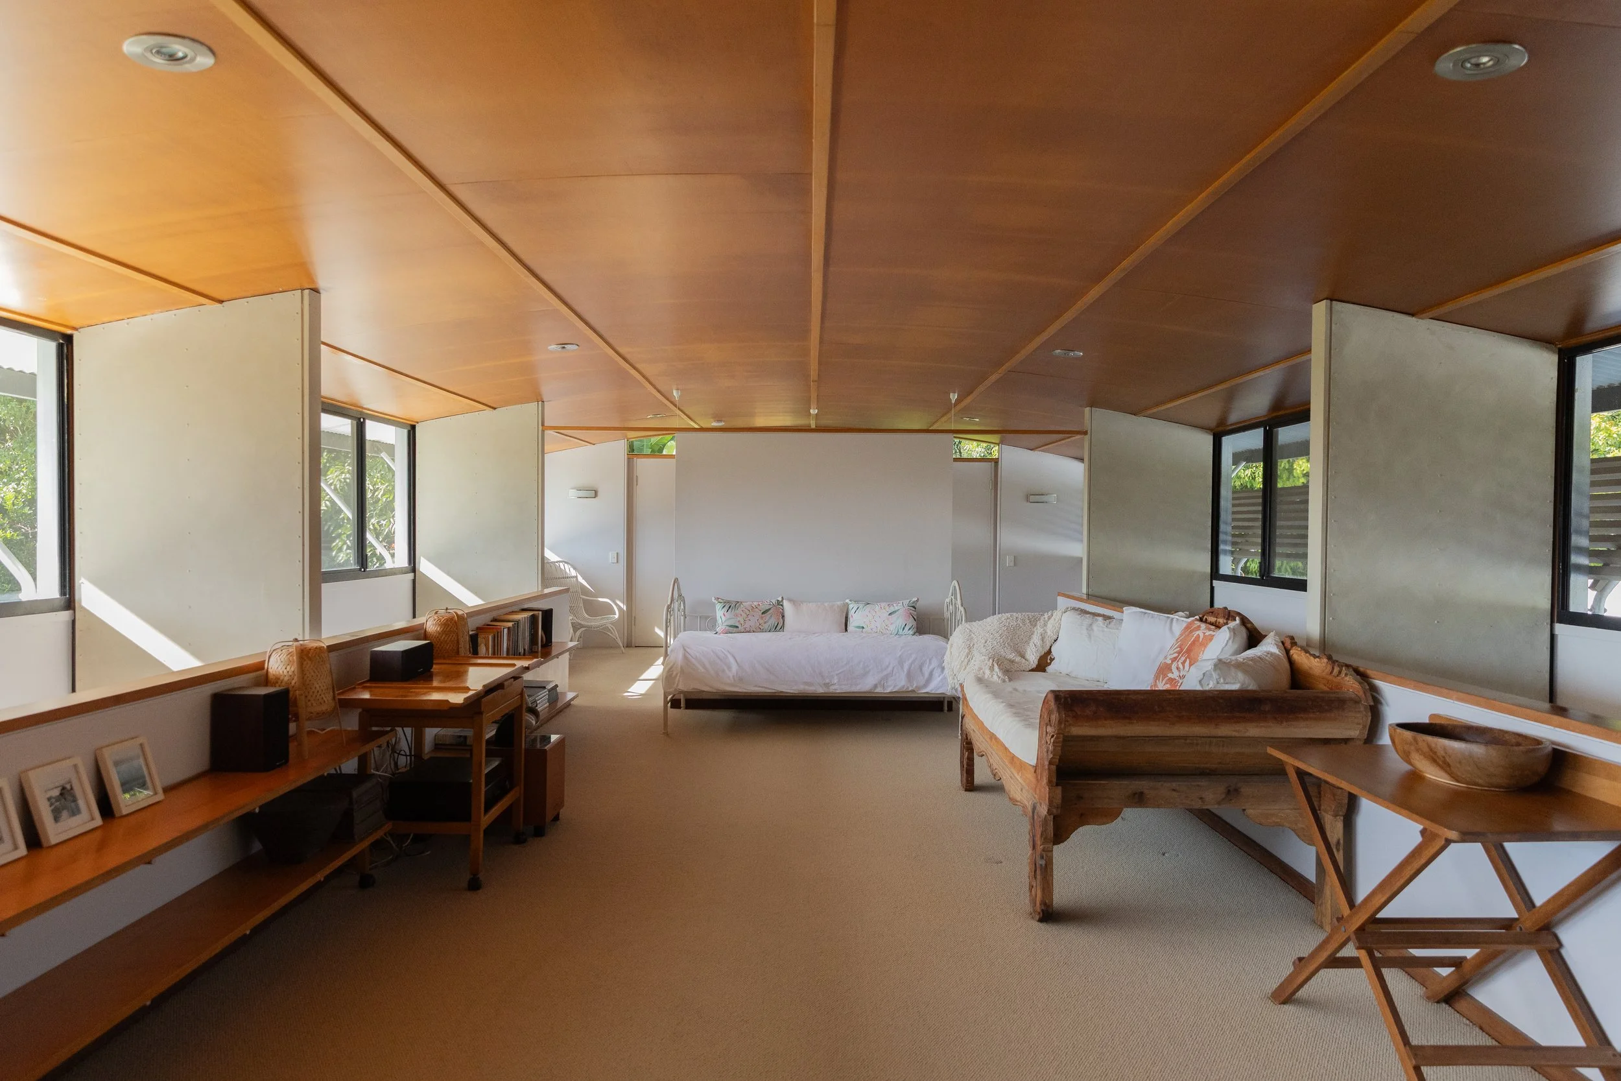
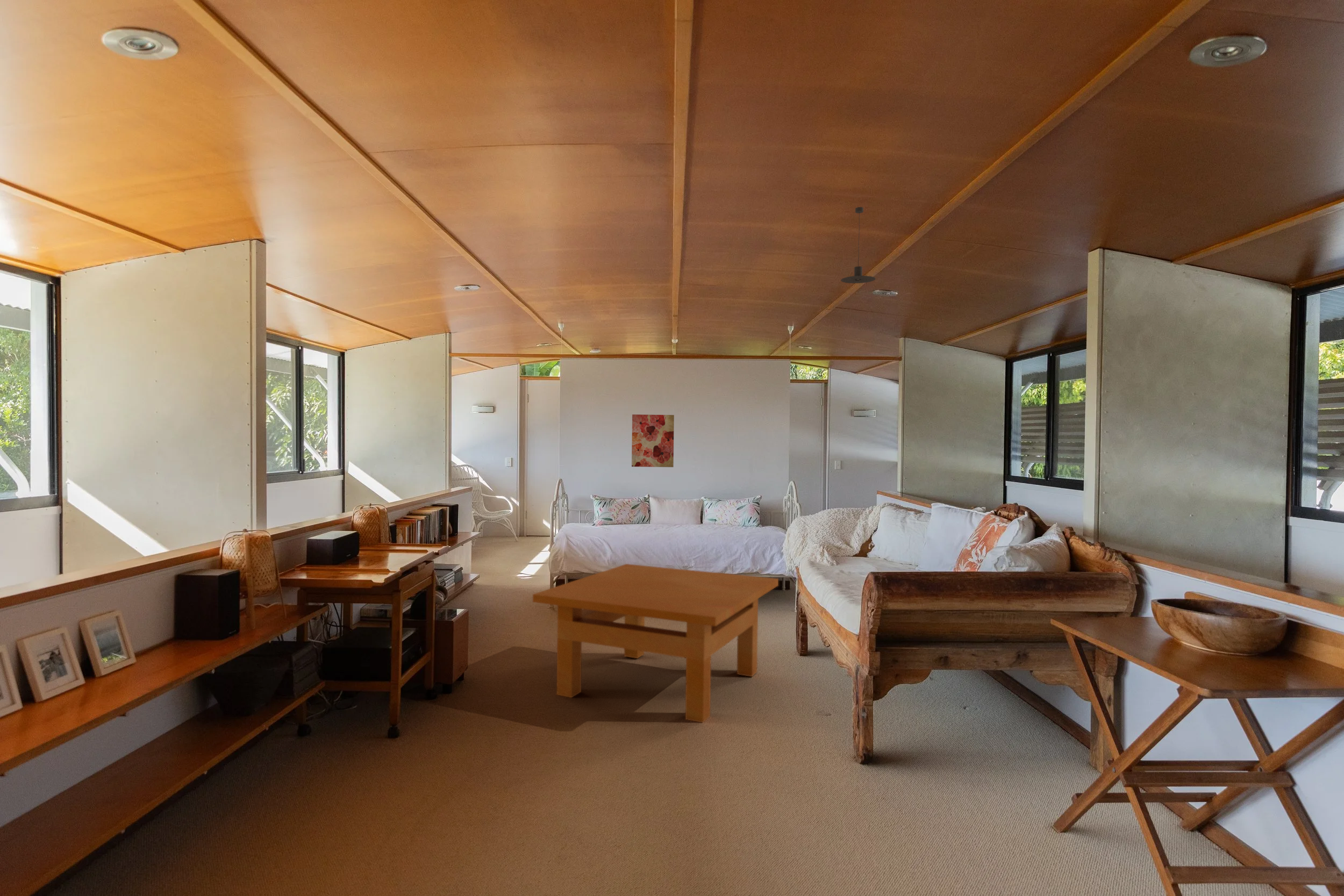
+ pendant light (859, 244)
+ wall art (653, 441)
+ table (662, 634)
